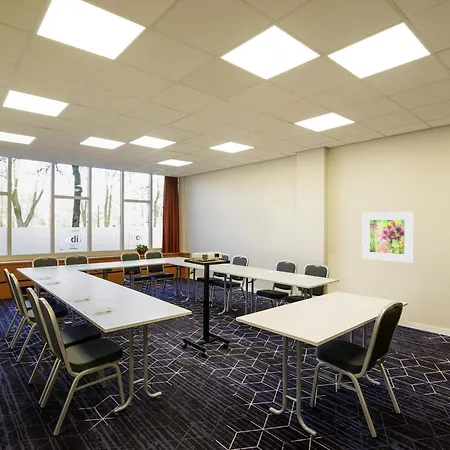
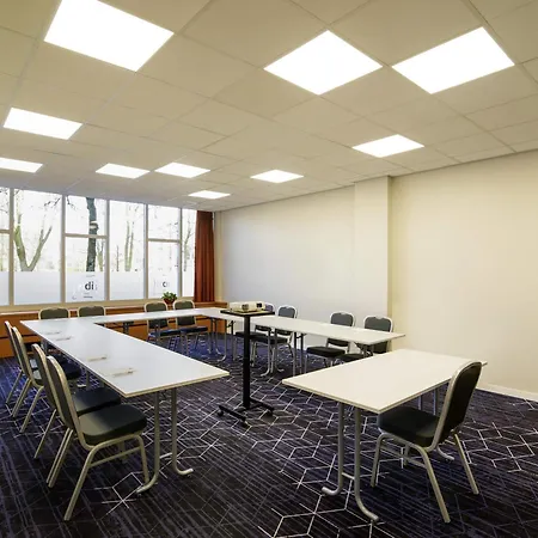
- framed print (386, 236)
